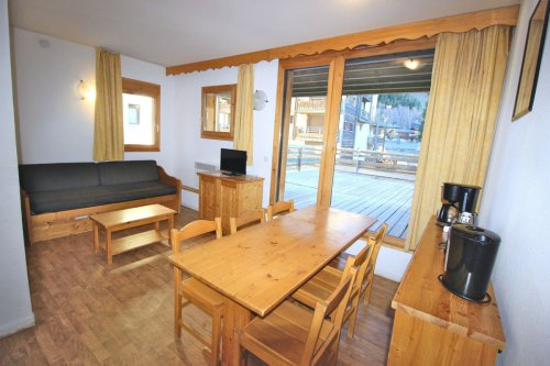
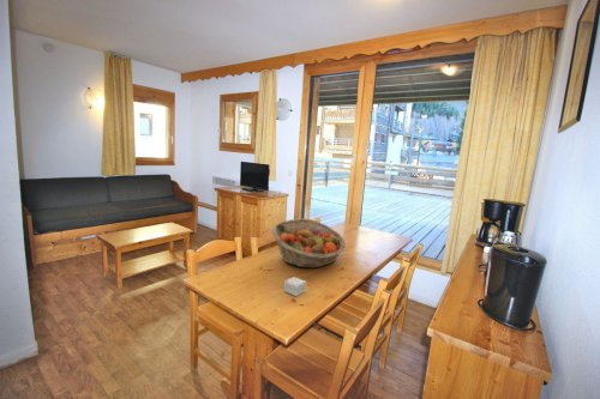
+ fruit basket (308, 241)
+ small box (294, 285)
